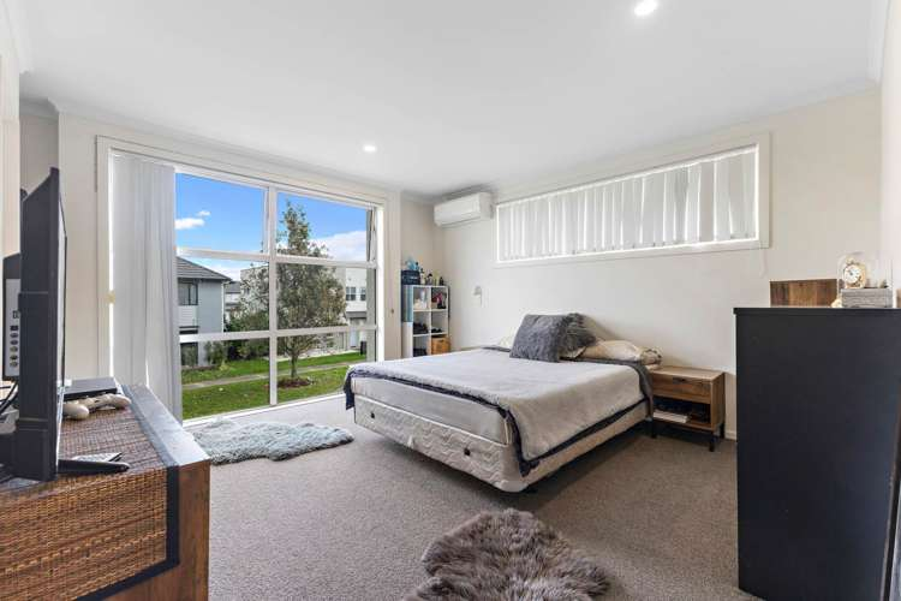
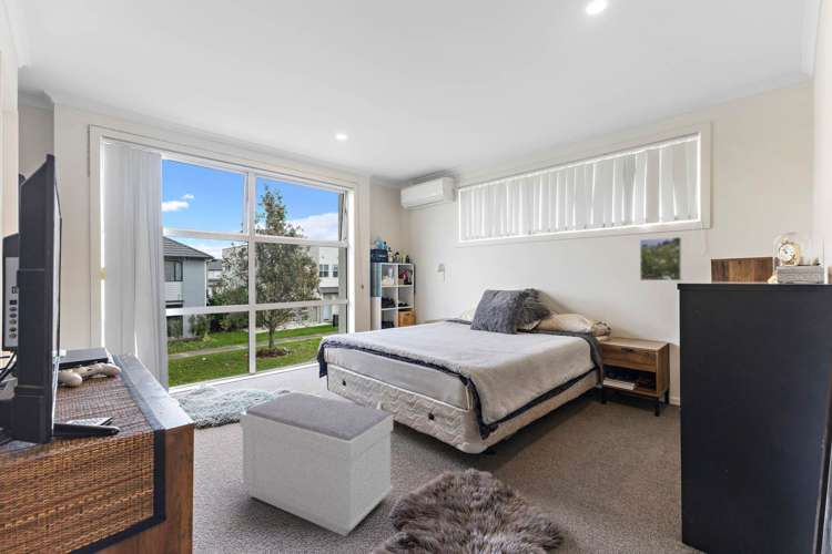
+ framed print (660, 259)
+ bench (316, 452)
